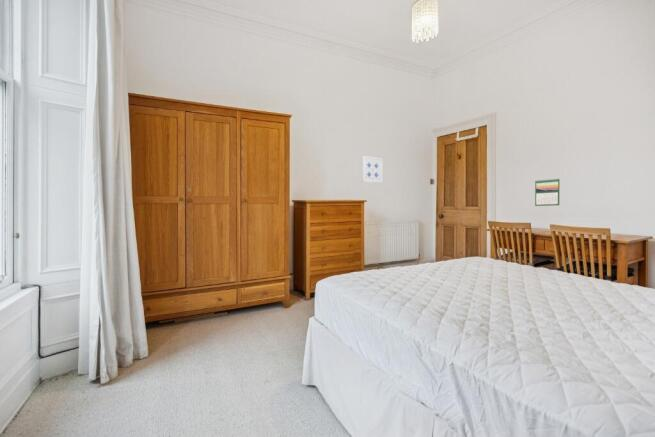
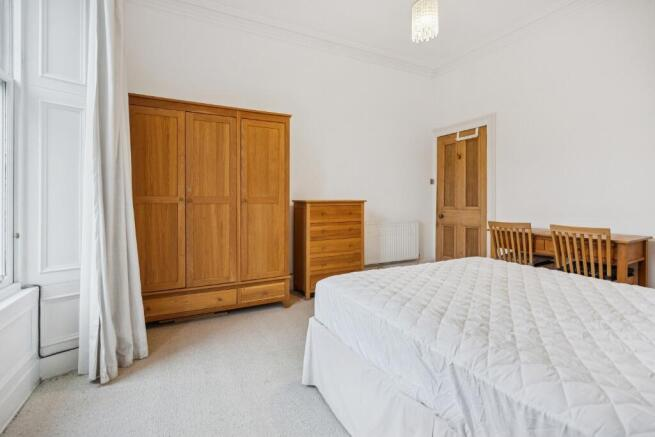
- wall art (372, 170)
- calendar (547, 192)
